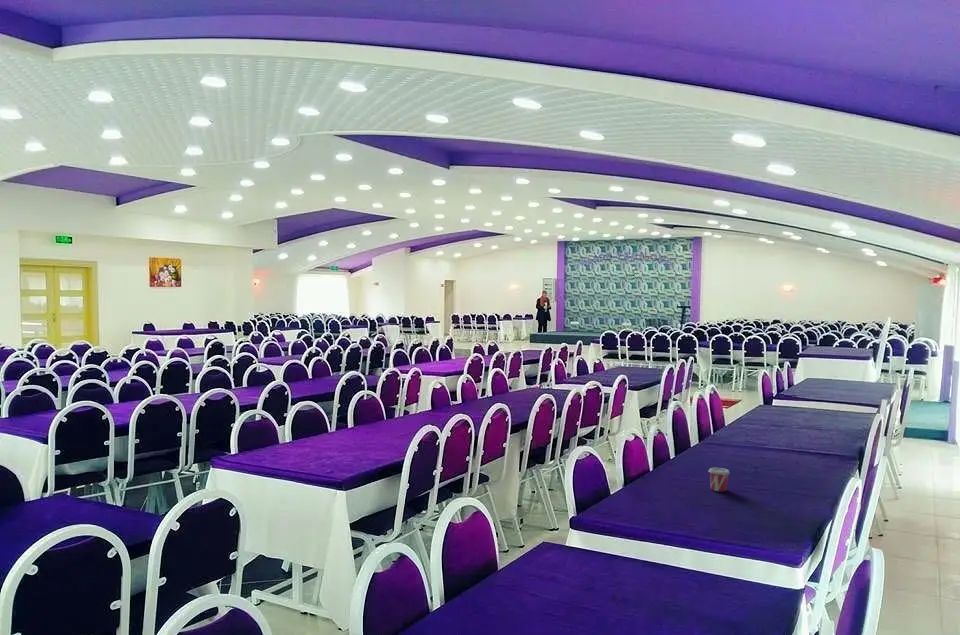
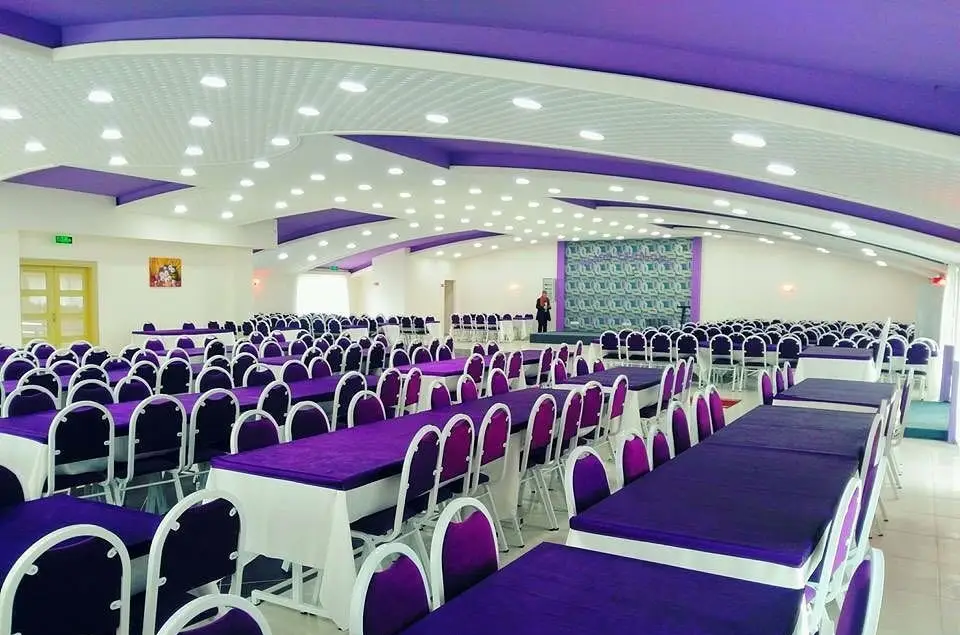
- cup (718, 479)
